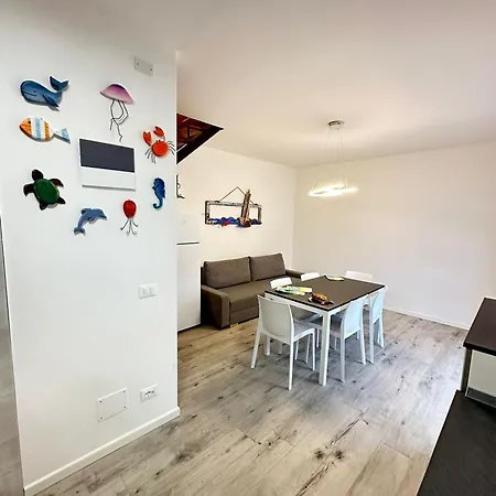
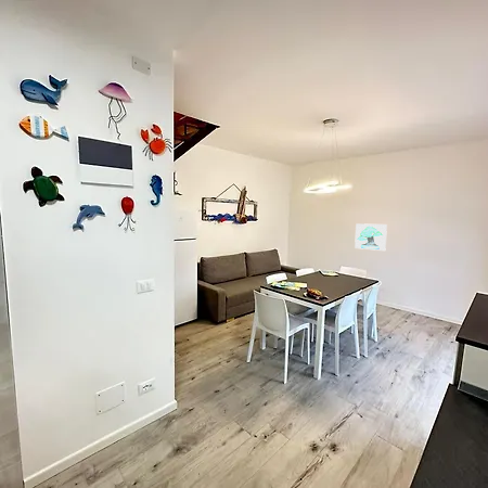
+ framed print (370, 236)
